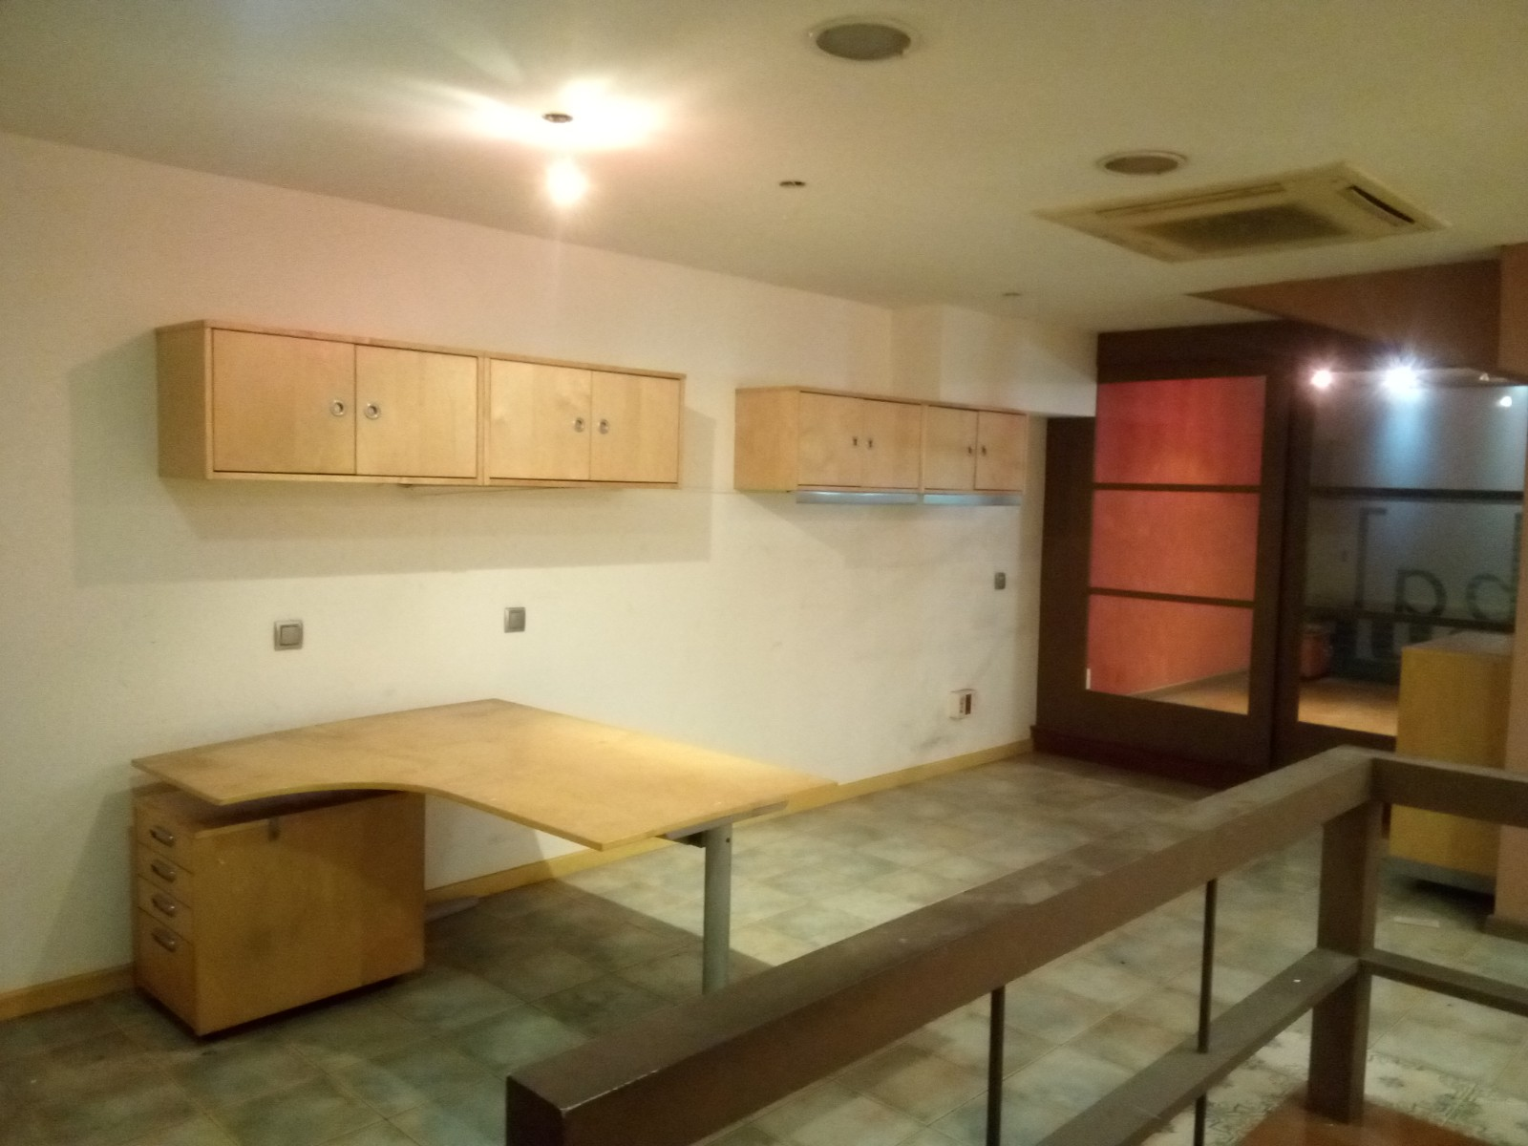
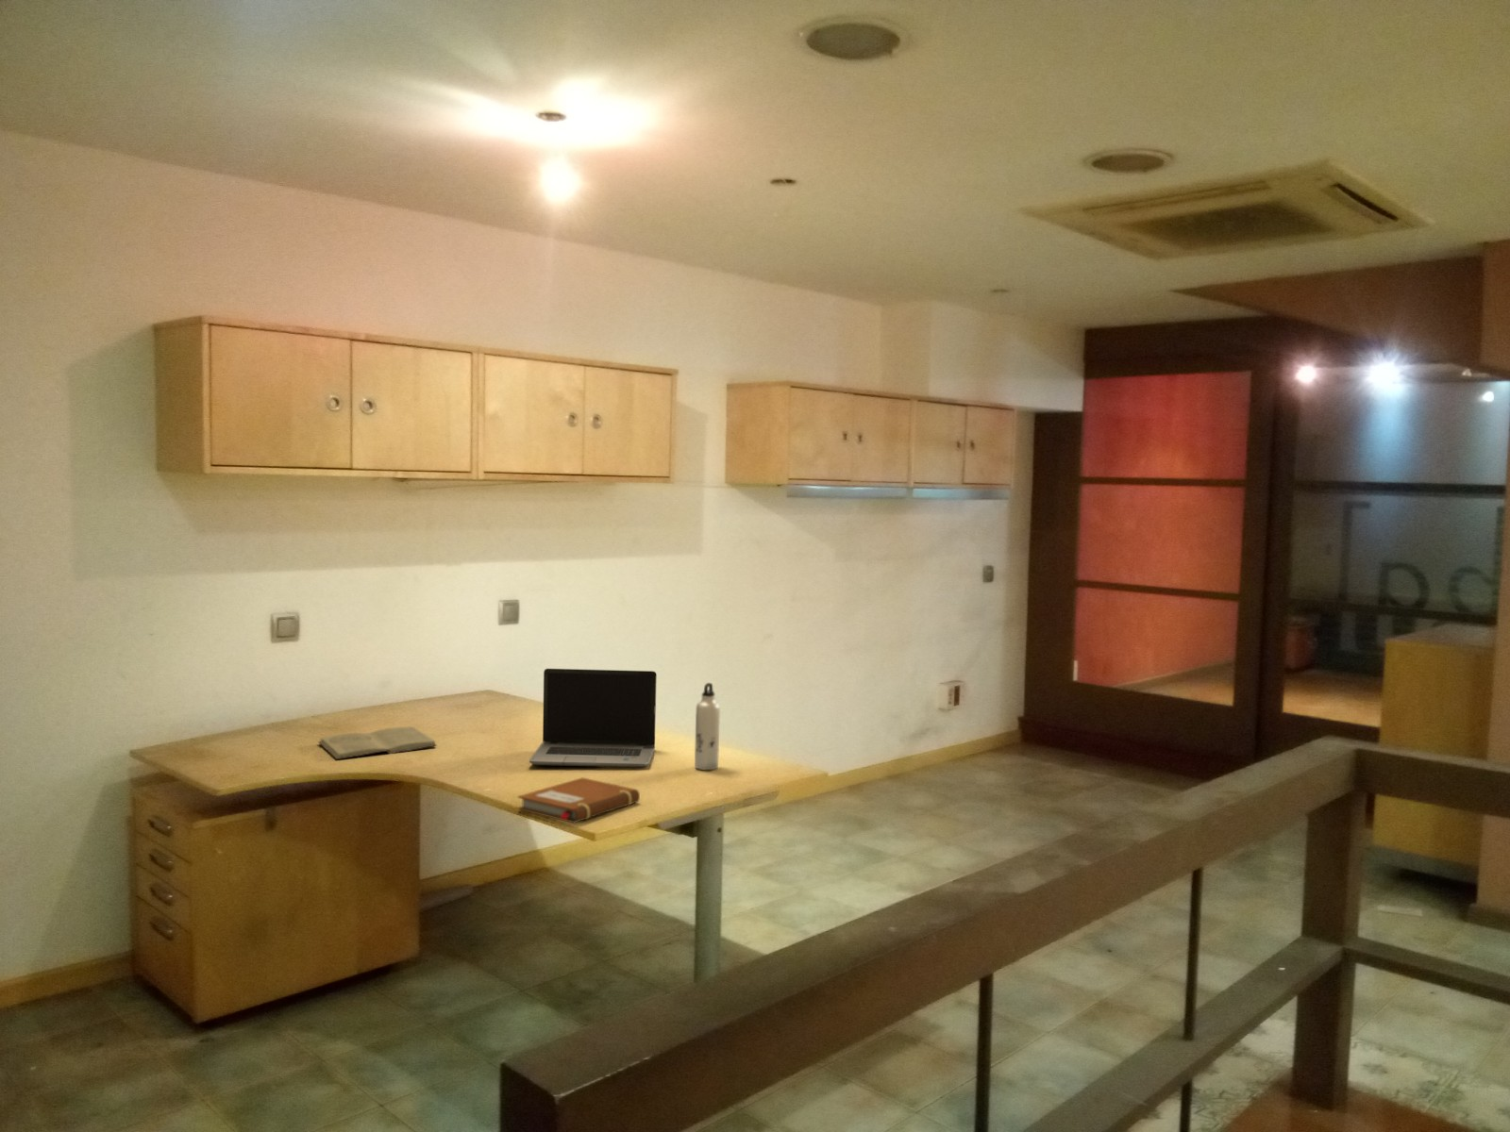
+ book (377, 742)
+ laptop computer (594, 717)
+ water bottle (707, 724)
+ notebook (578, 799)
